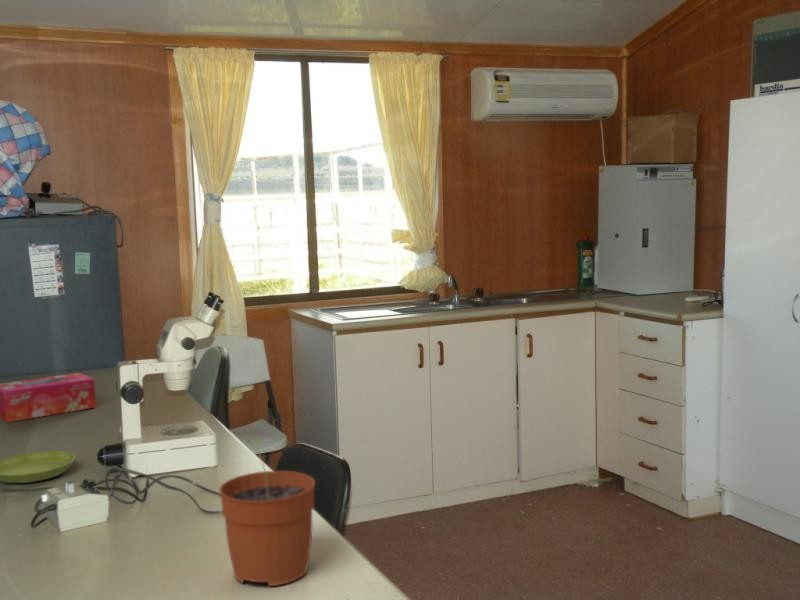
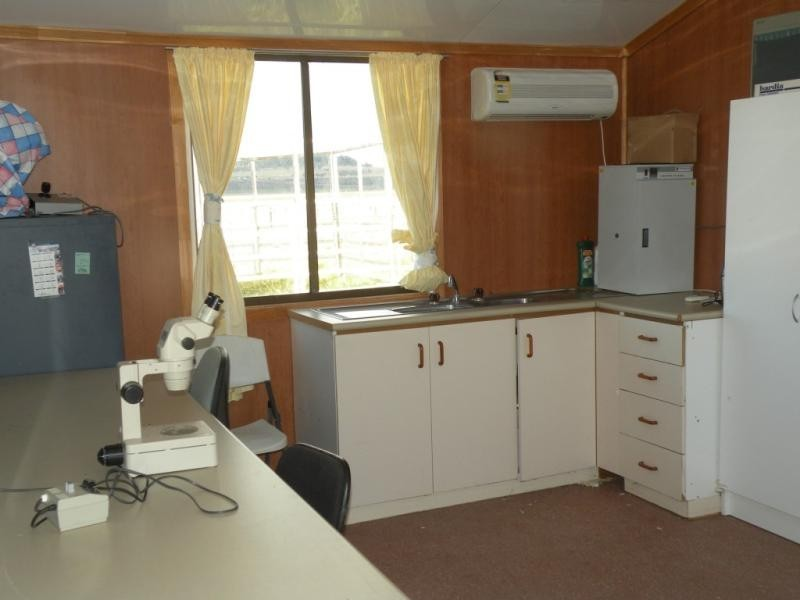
- plant pot (268, 506)
- tissue box (44, 396)
- saucer (33, 468)
